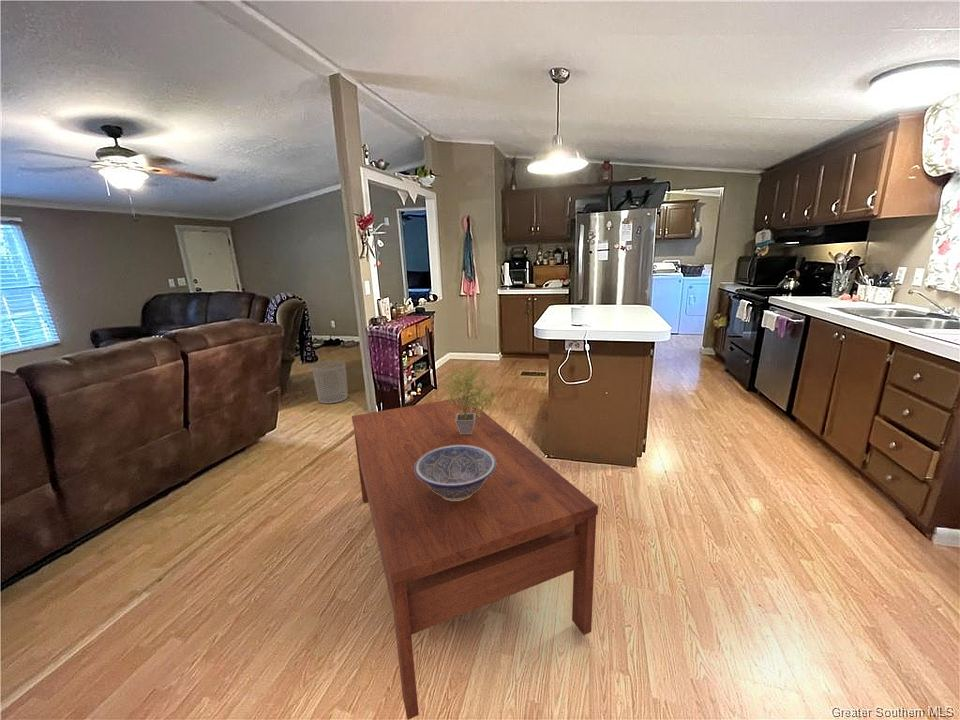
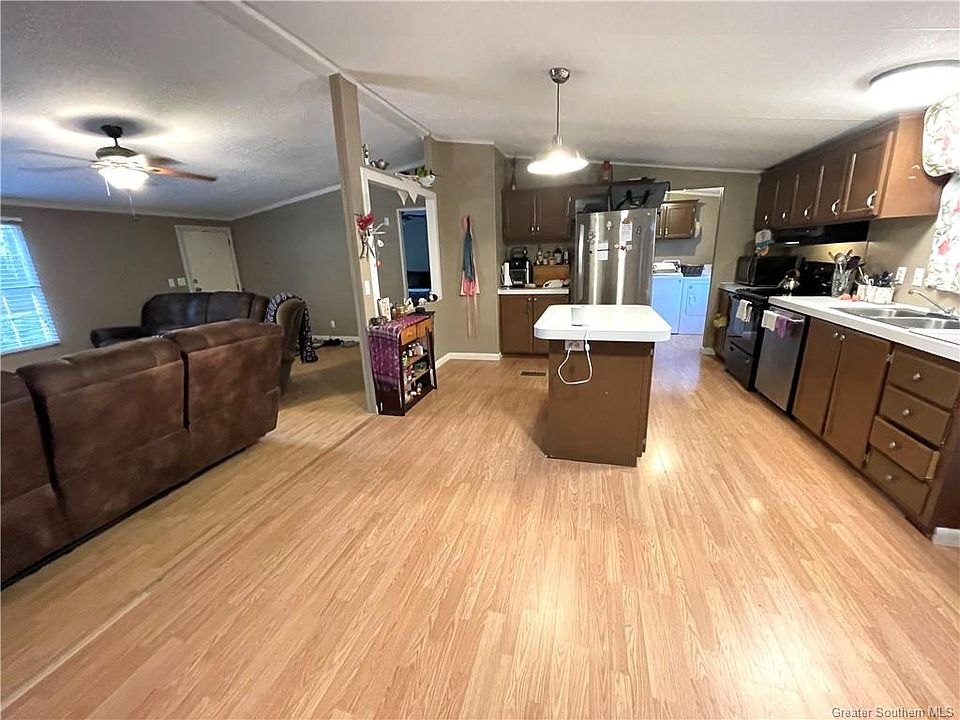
- potted plant (468, 394)
- waste bin (331, 382)
- decorative bowl (456, 476)
- coffee table (446, 501)
